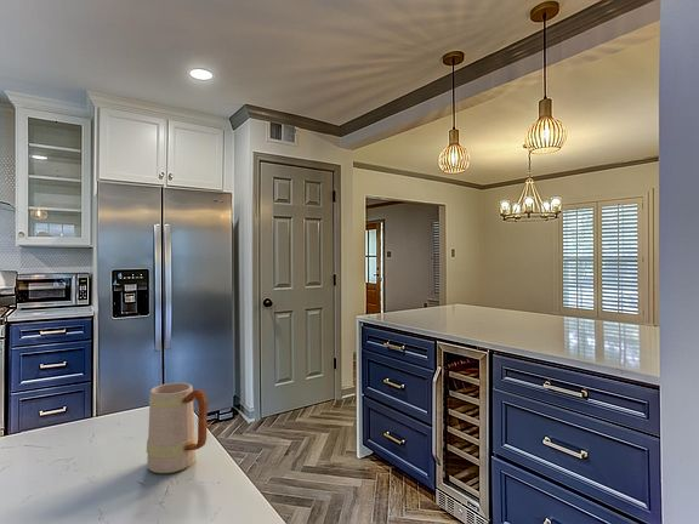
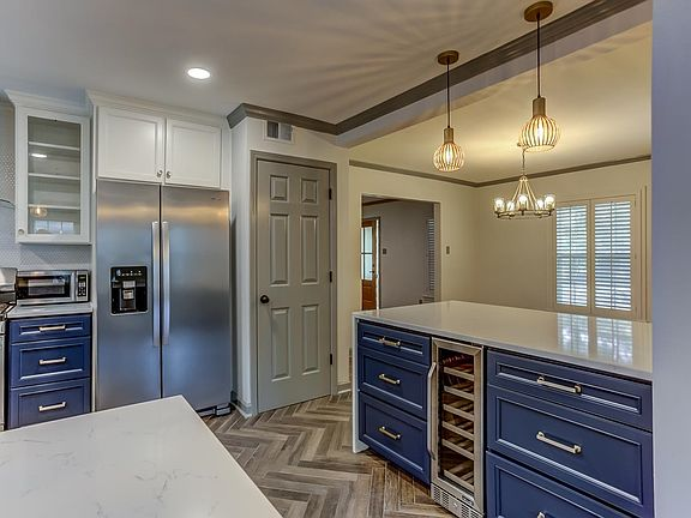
- mug (178, 426)
